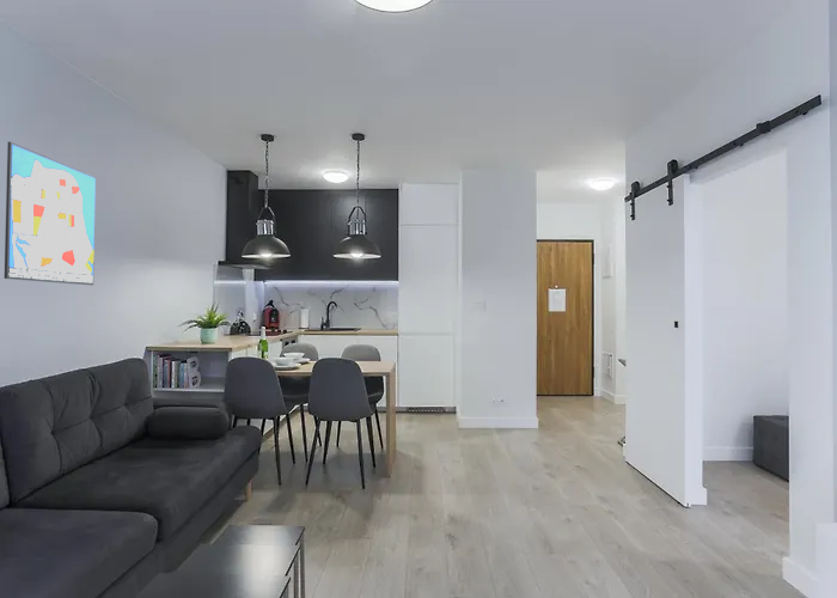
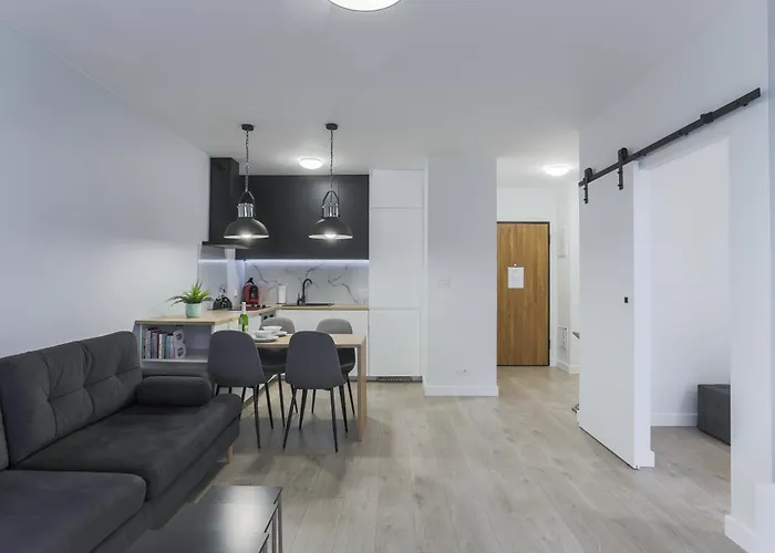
- wall art (55, 221)
